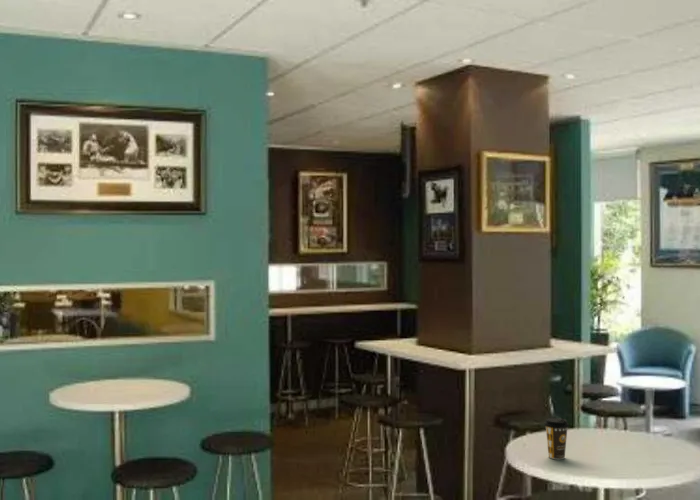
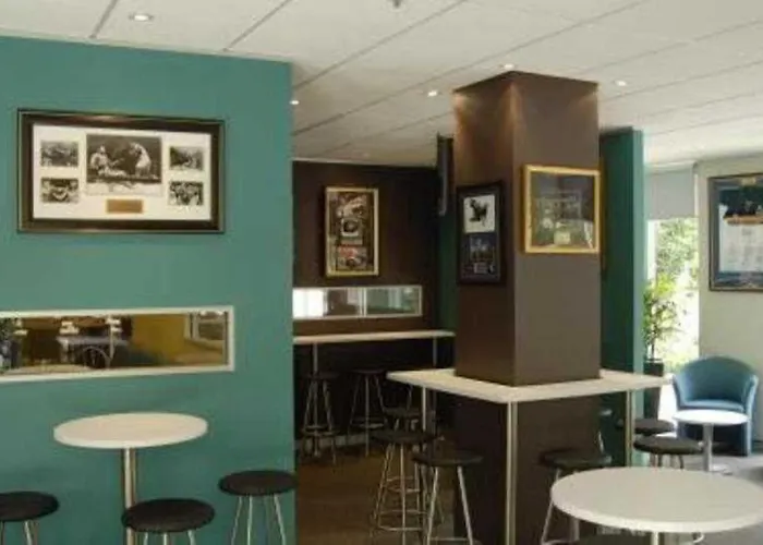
- coffee cup (556, 438)
